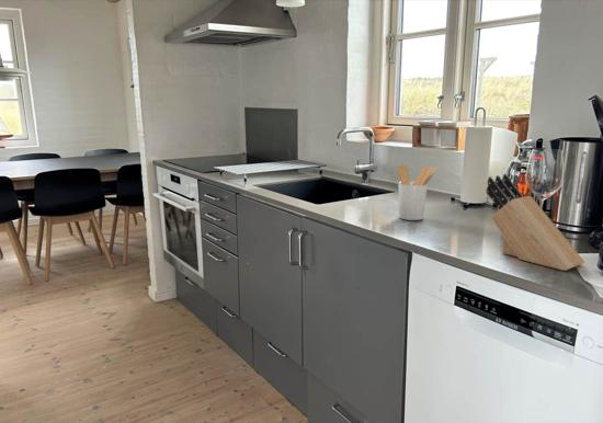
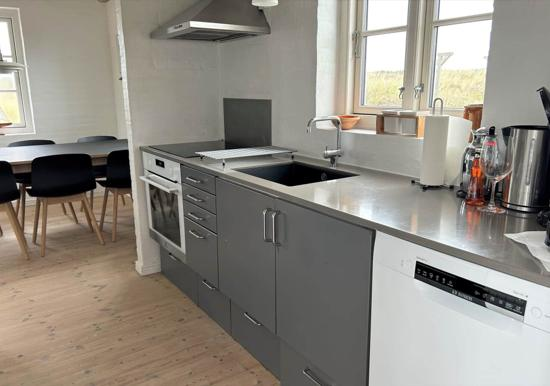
- utensil holder (417, 191)
- knife block (530, 218)
